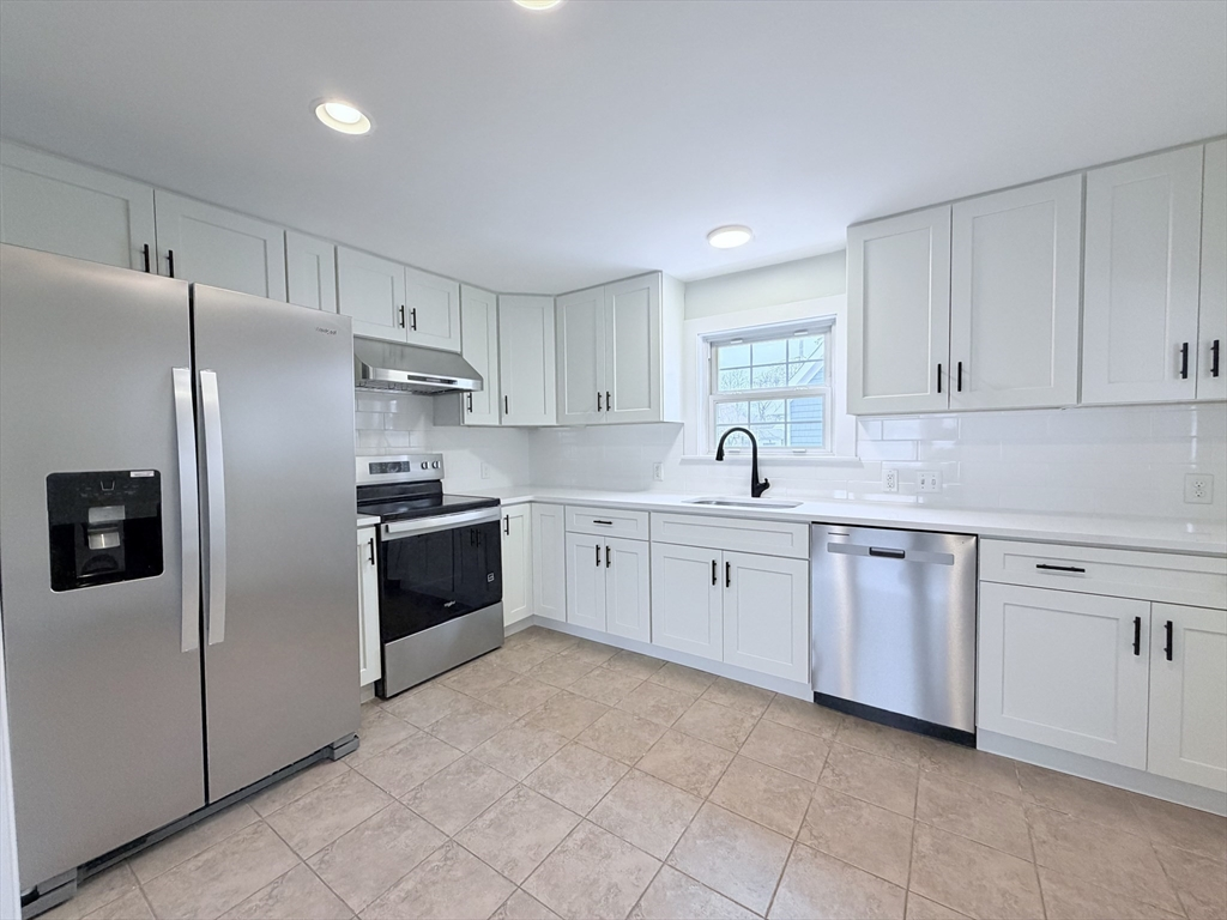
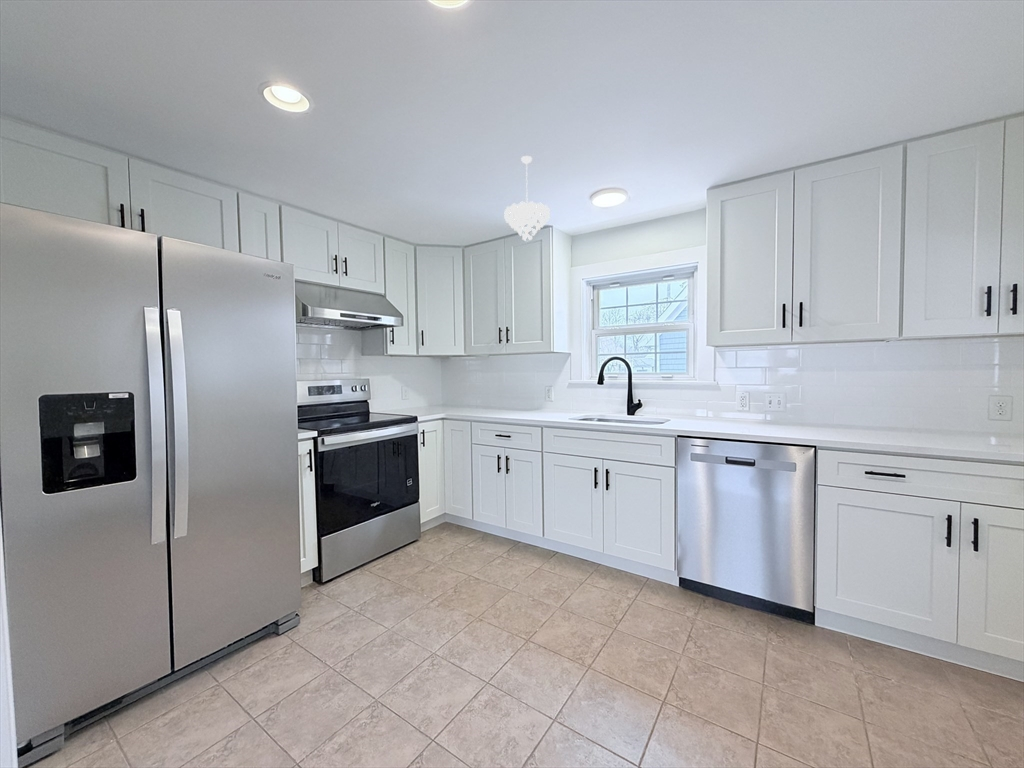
+ pendant light (526, 199)
